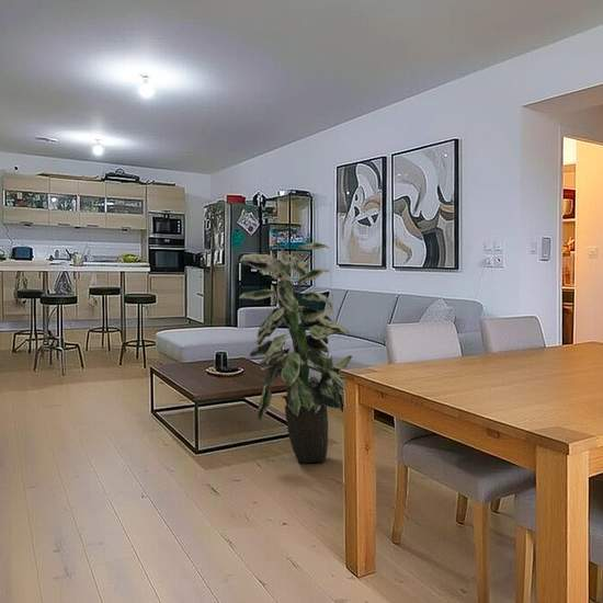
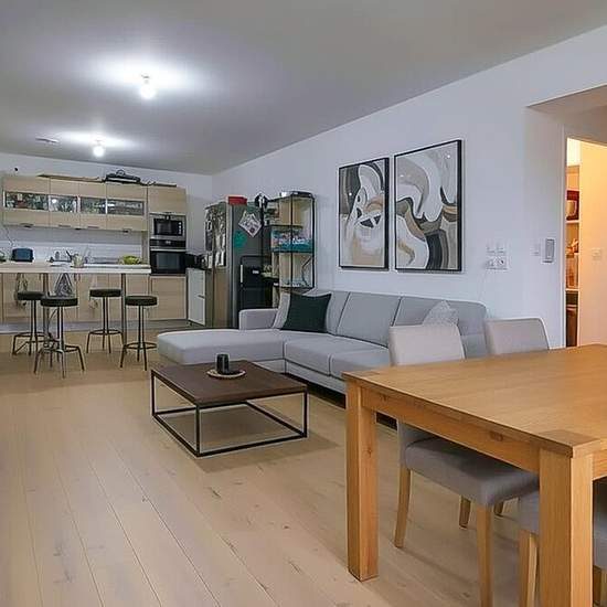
- indoor plant (300, 353)
